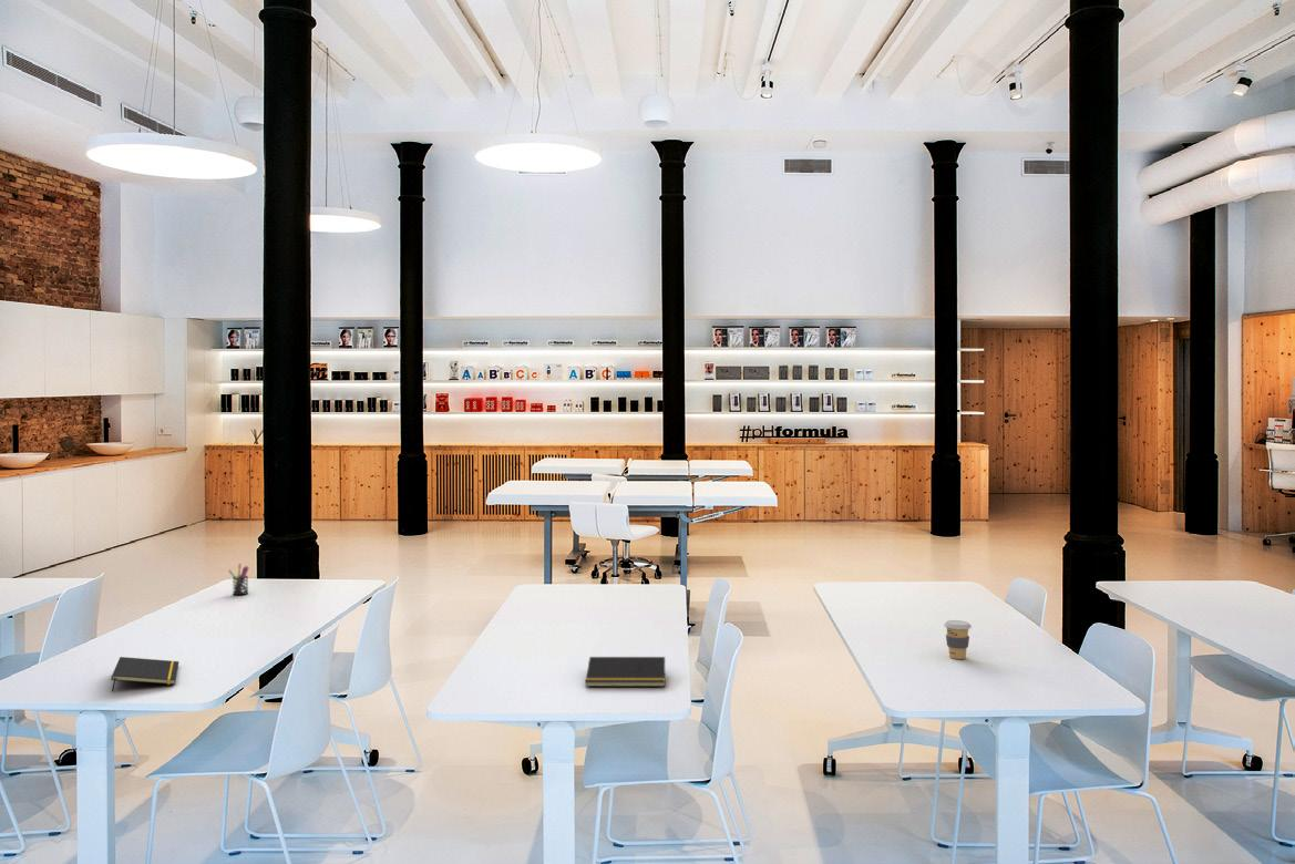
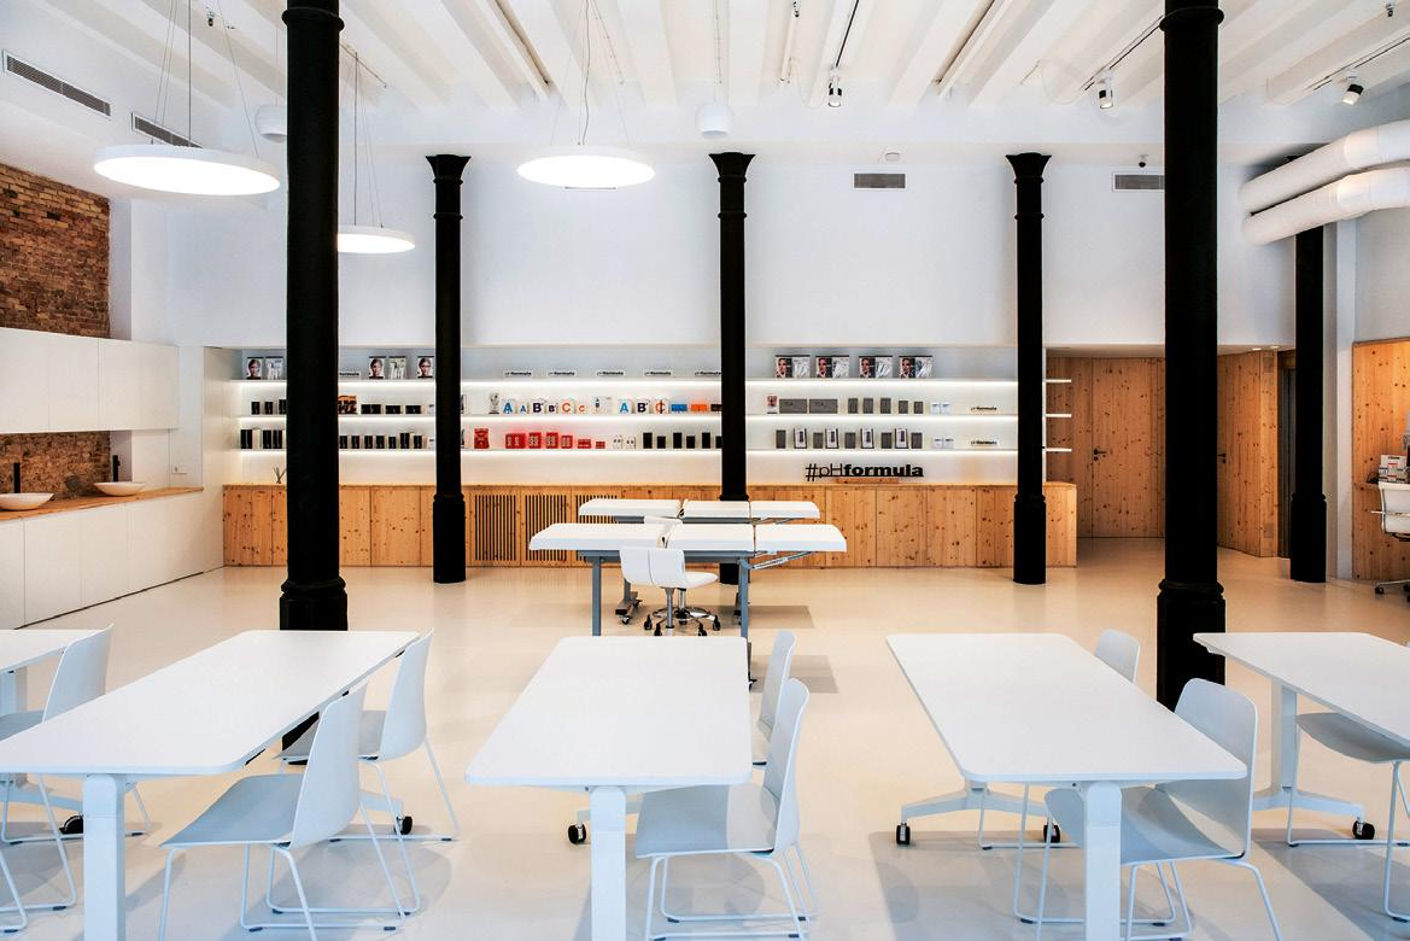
- notepad (626, 670)
- notepad (146, 670)
- pen holder (238, 578)
- coffee cup (957, 639)
